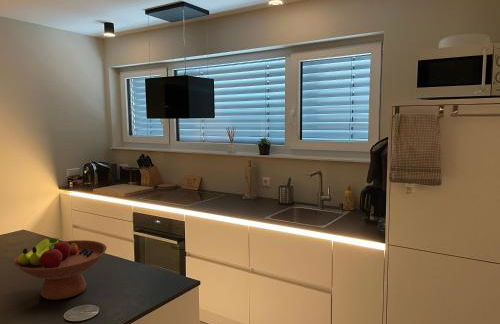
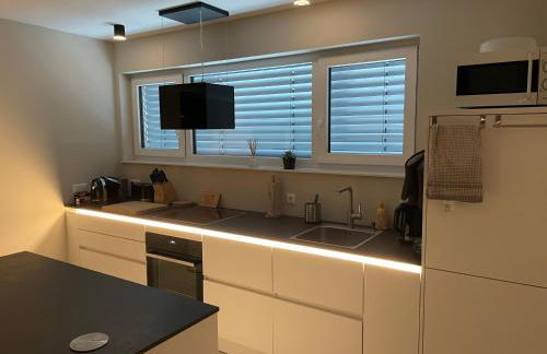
- fruit bowl (62, 264)
